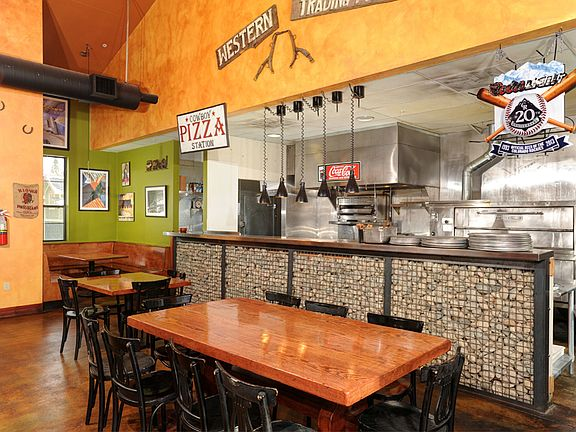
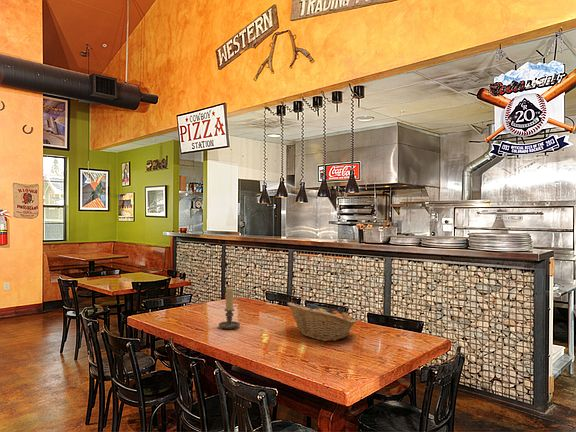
+ fruit basket (320, 318)
+ candle holder (230, 307)
